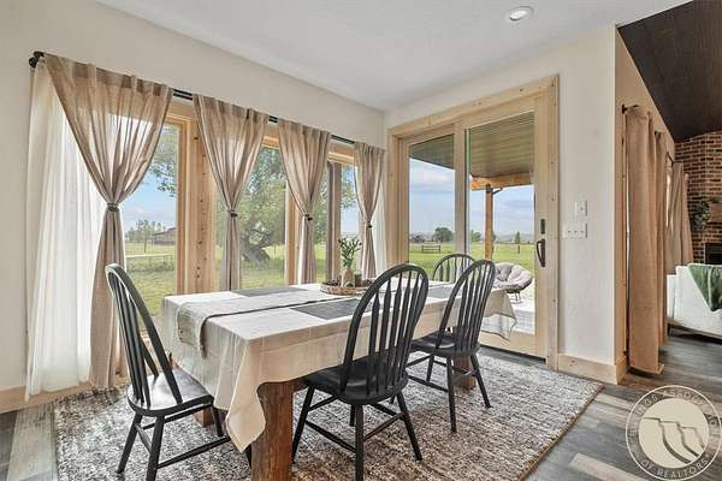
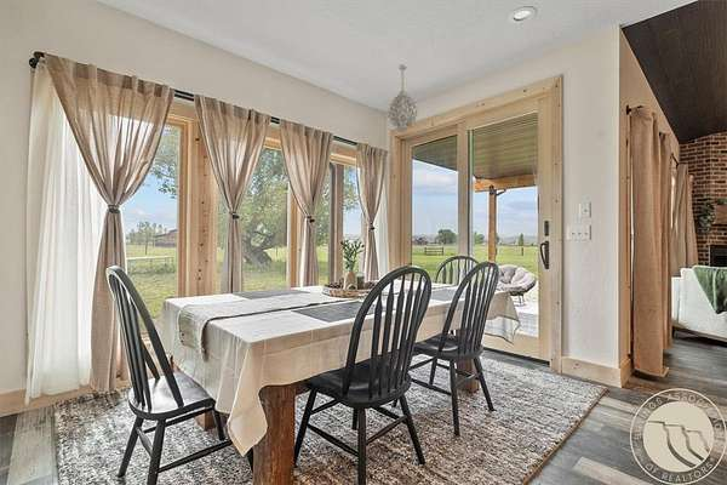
+ chandelier (402, 98)
